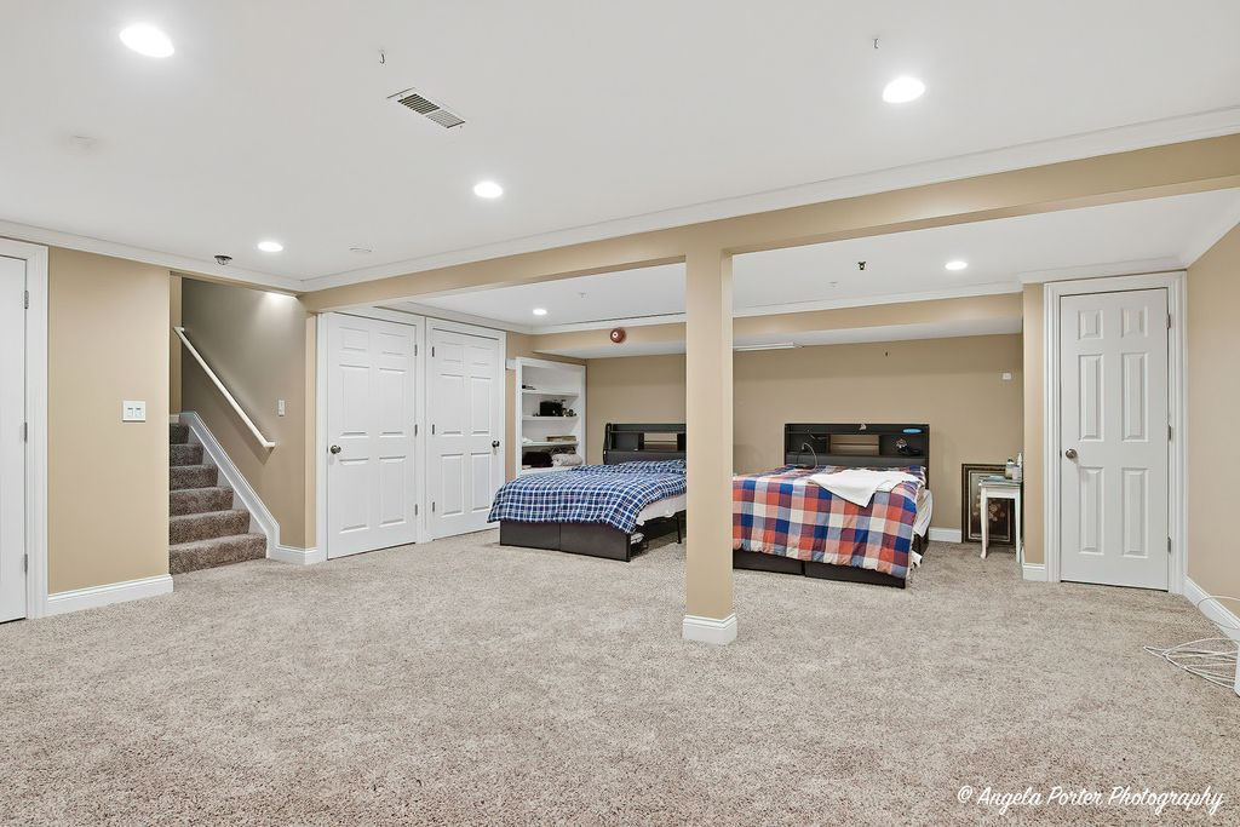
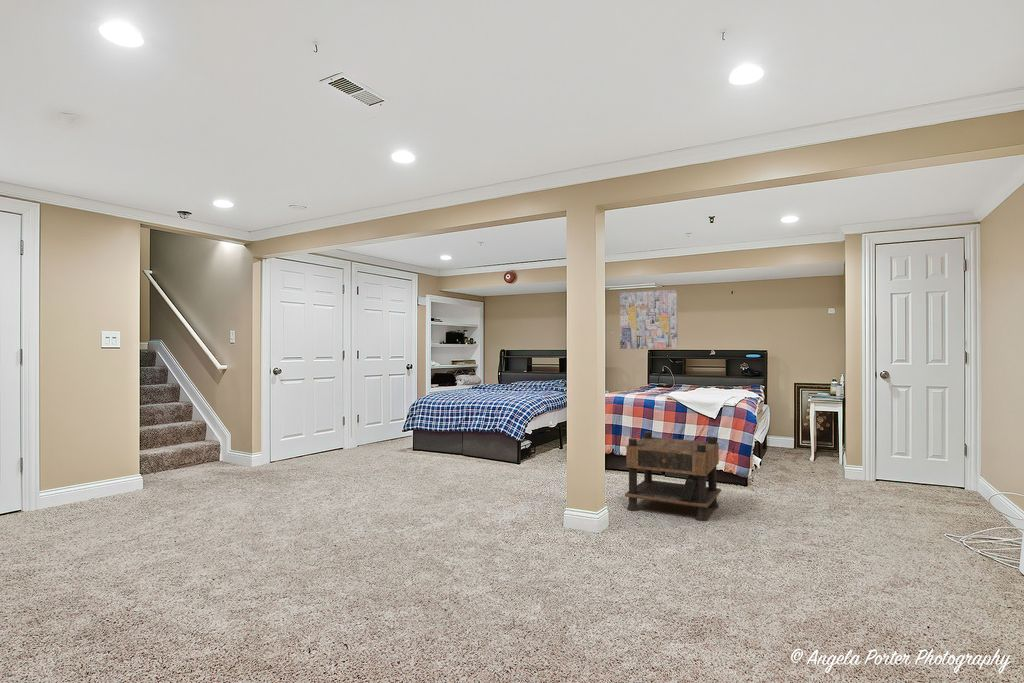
+ nightstand (673, 472)
+ wall art (648, 320)
